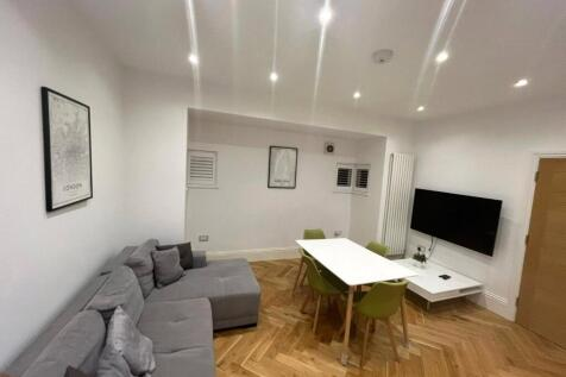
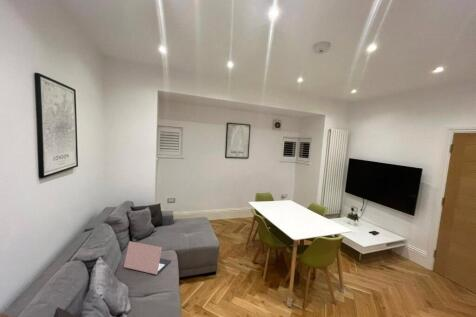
+ laptop (148, 252)
